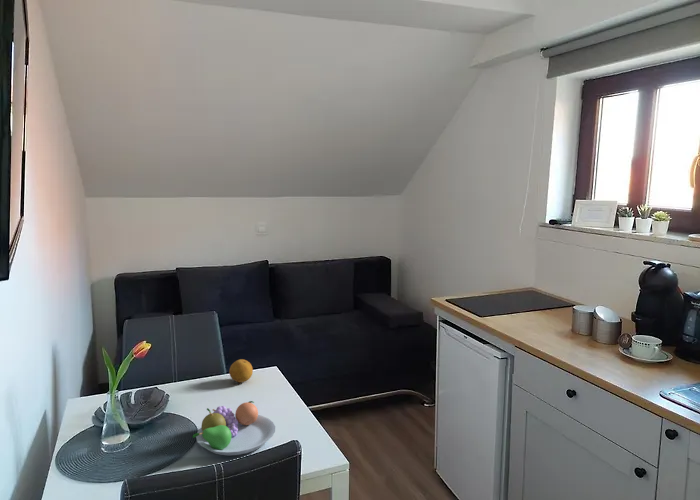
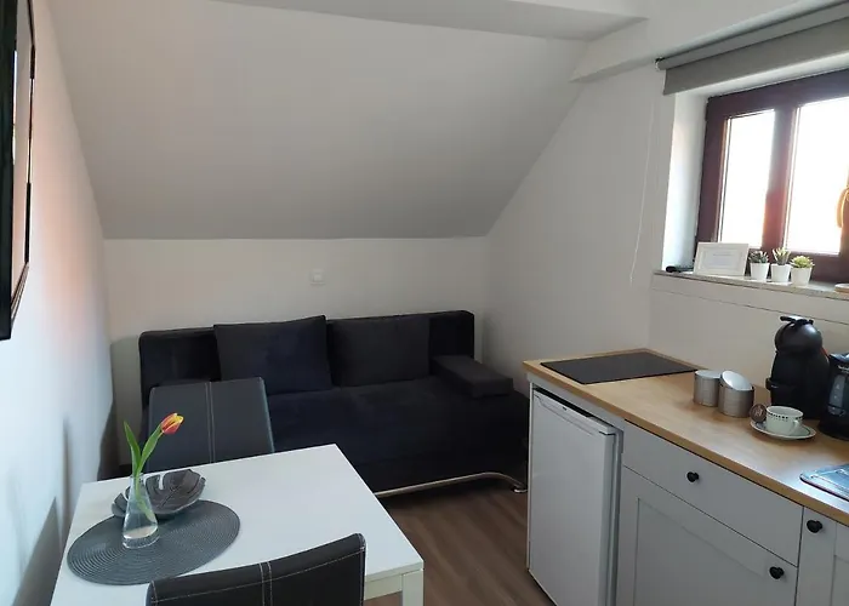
- fruit bowl (232, 425)
- fruit (241, 370)
